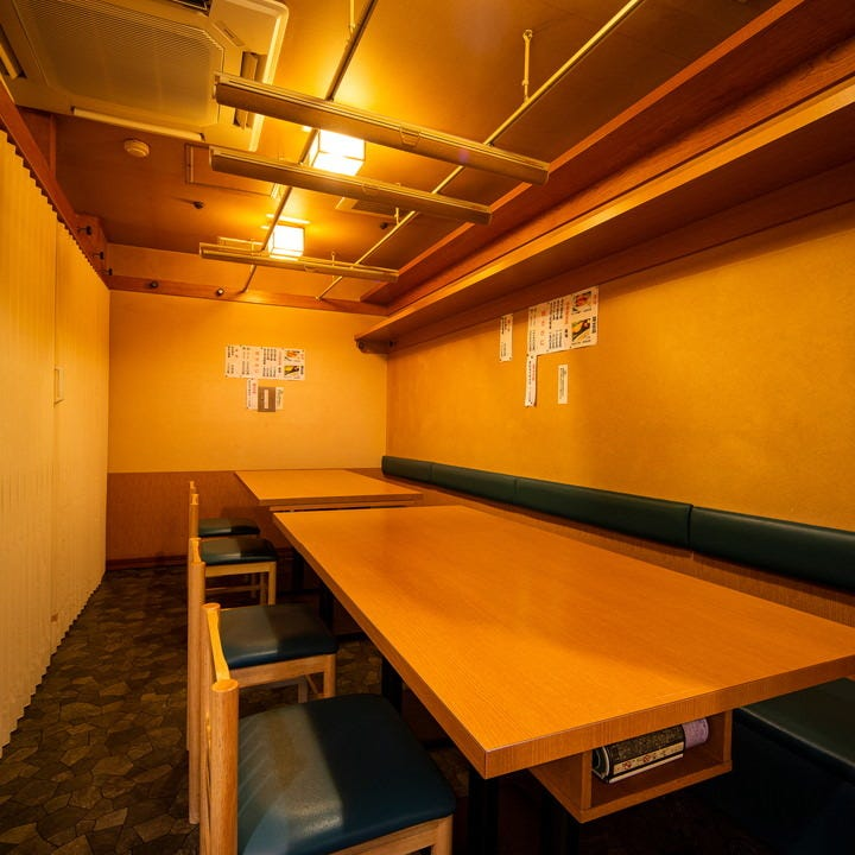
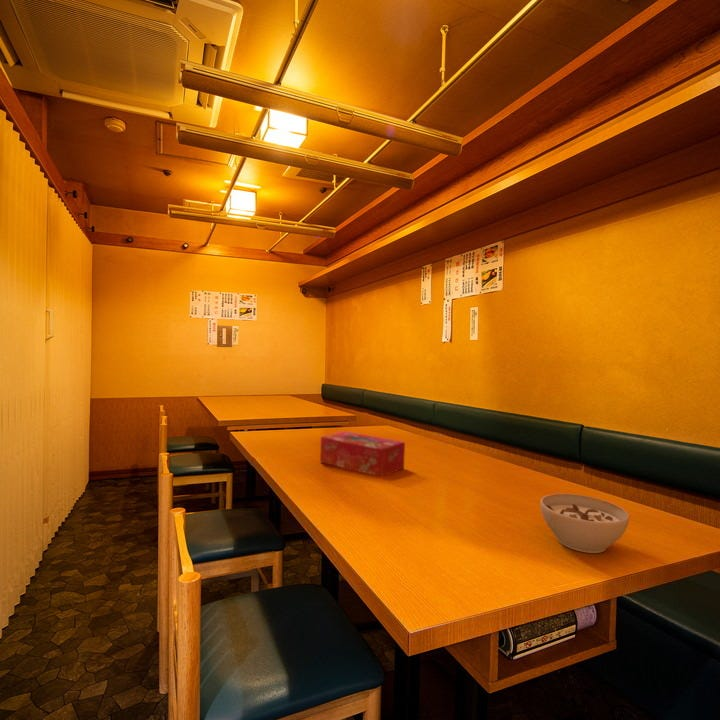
+ soup bowl (582, 525)
+ tissue box (361, 452)
